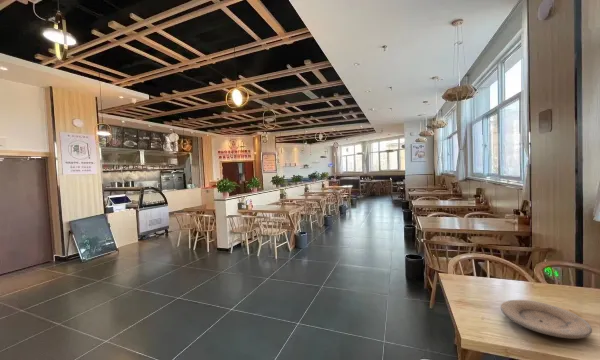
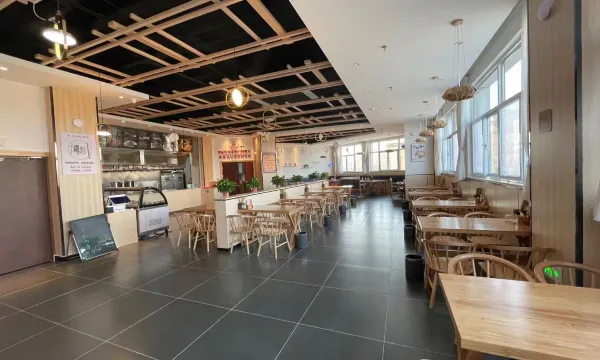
- plate (542, 319)
